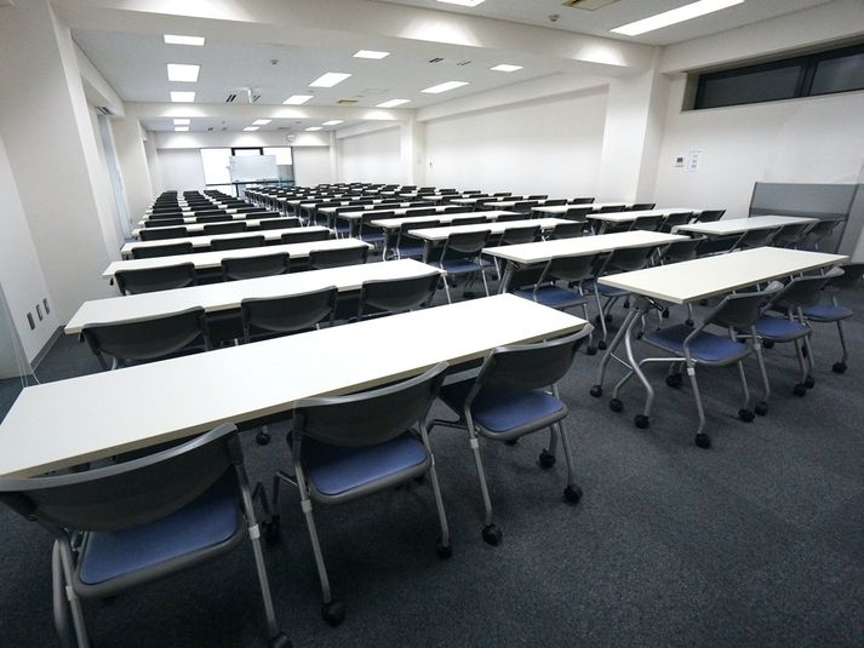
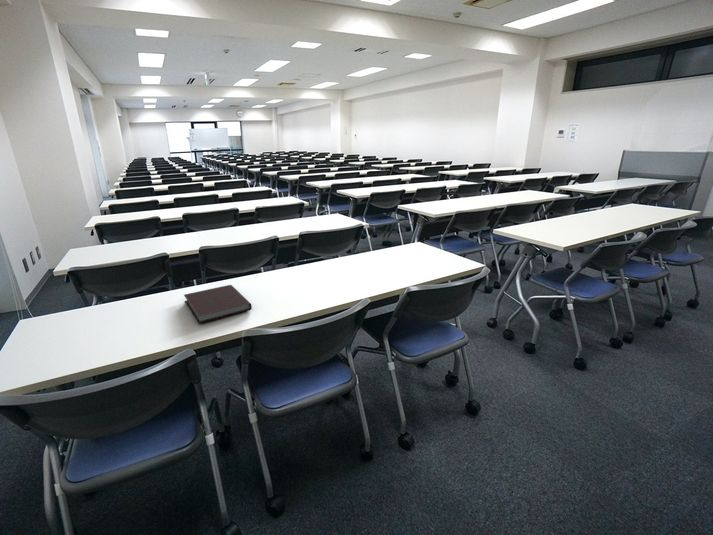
+ notebook (217, 302)
